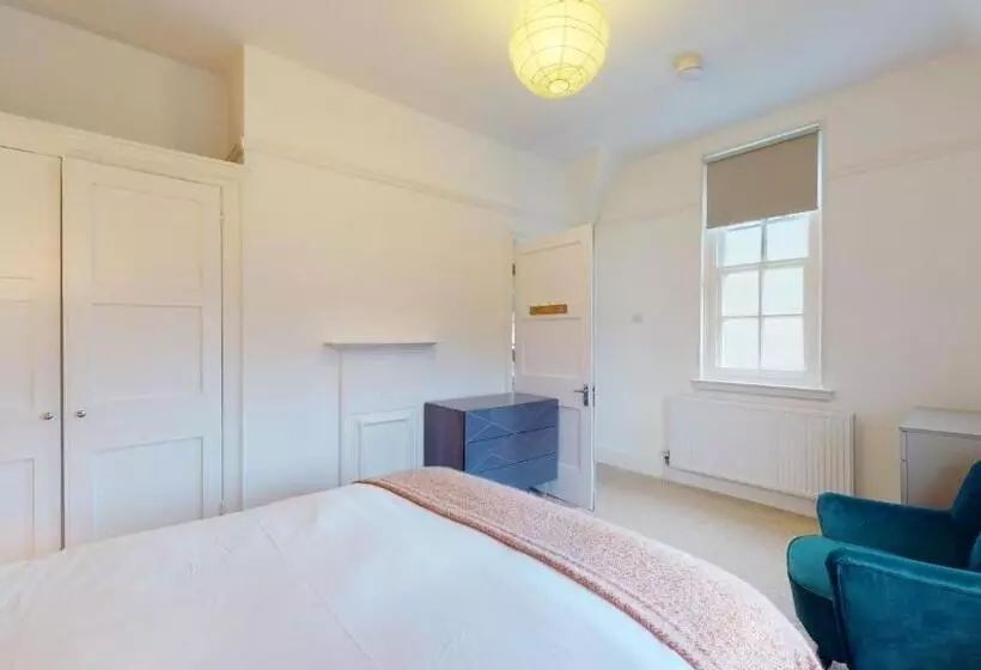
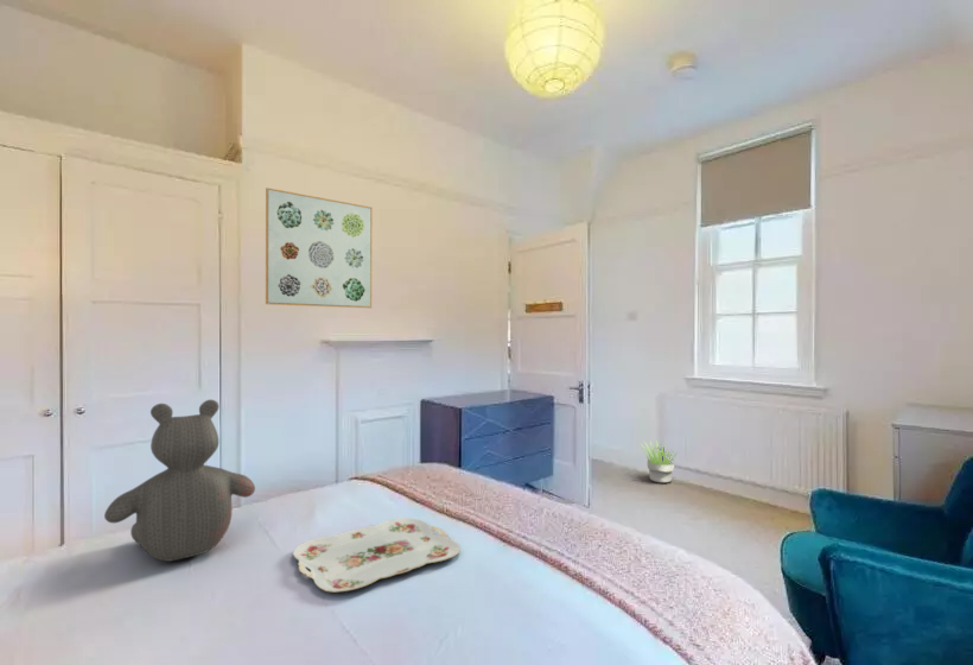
+ potted plant (660, 462)
+ teddy bear (182, 473)
+ serving tray (377, 551)
+ wall art (322, 252)
